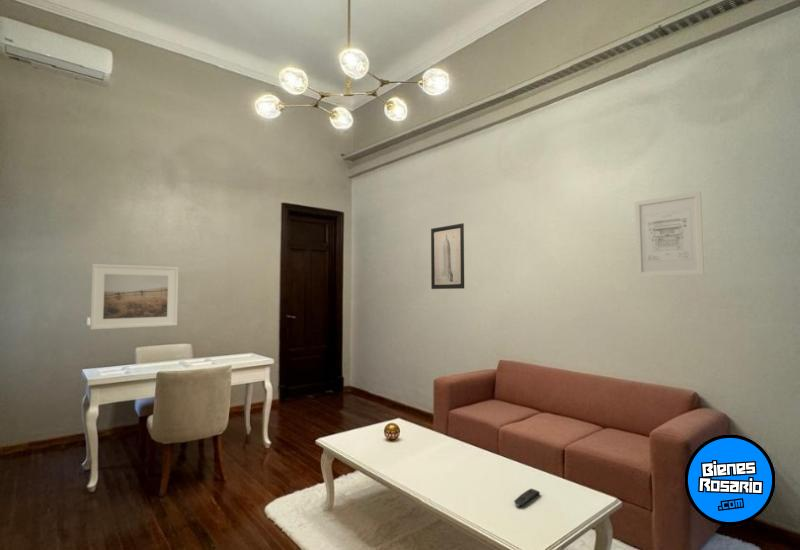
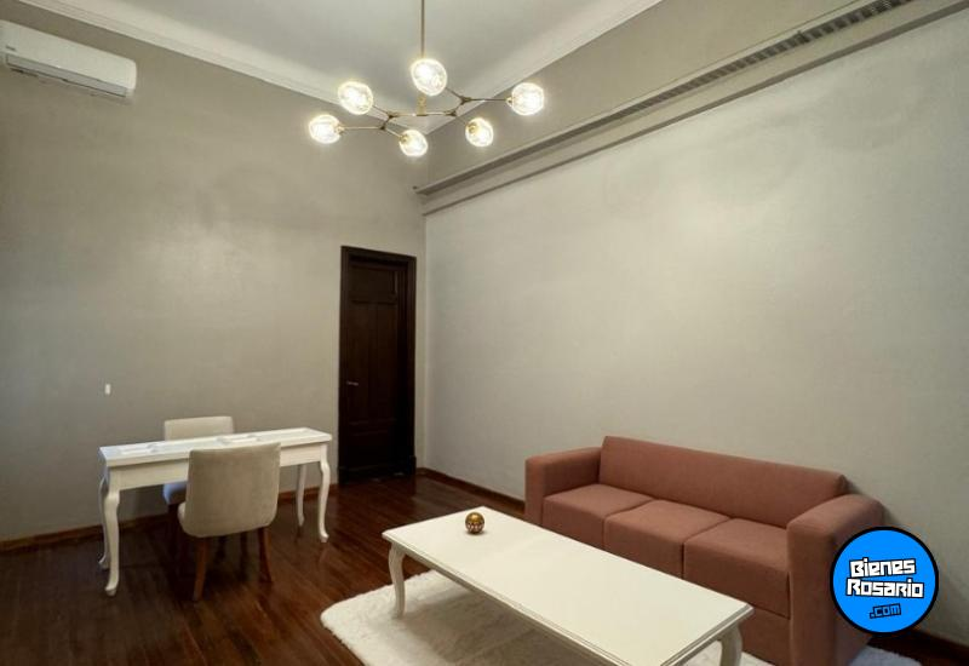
- wall art (667, 236)
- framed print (137, 296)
- wall art (446, 257)
- remote control (526, 497)
